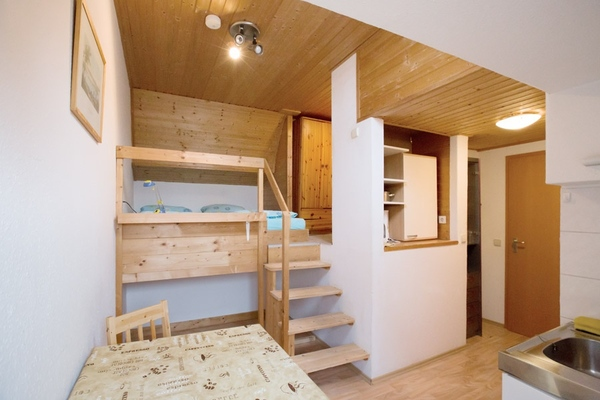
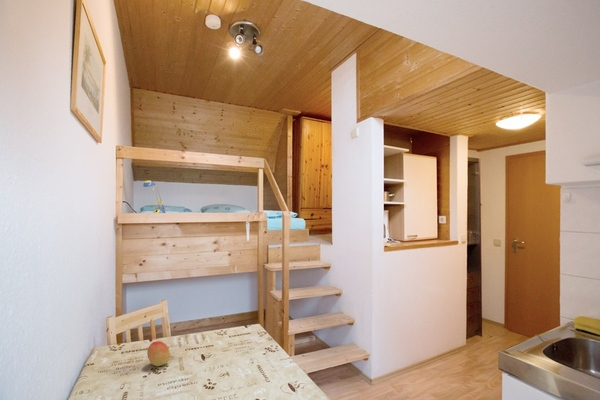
+ fruit (158, 352)
